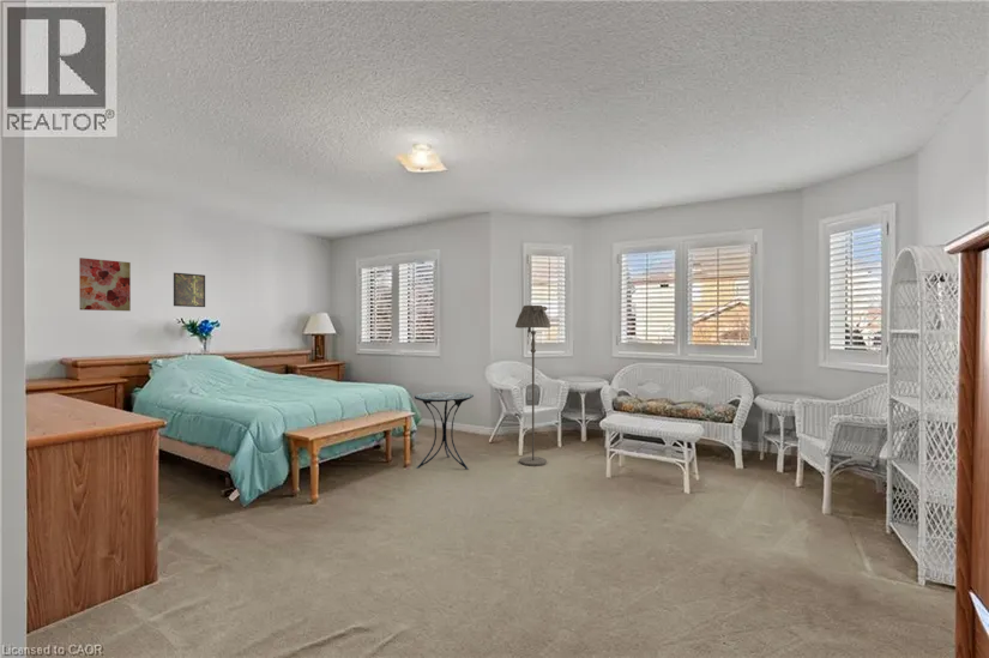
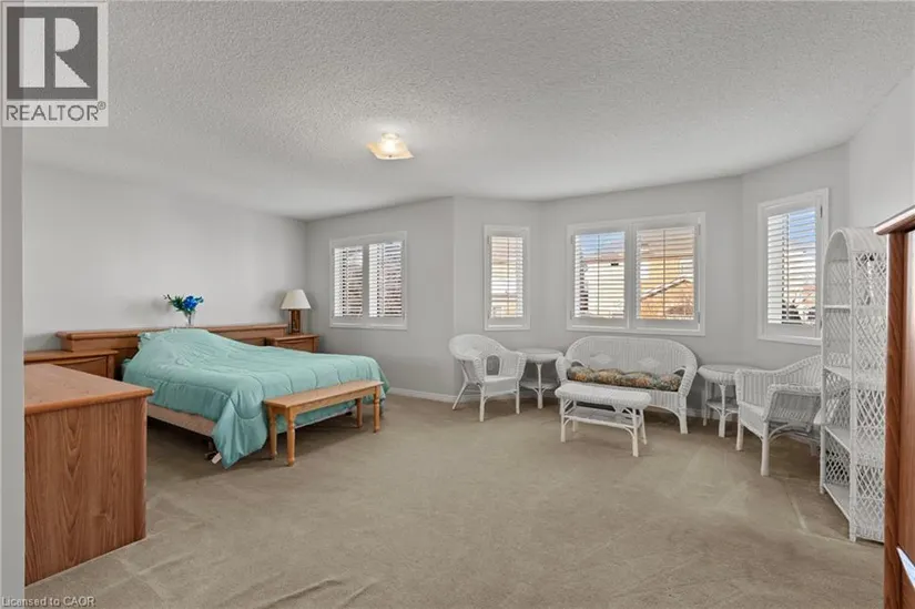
- floor lamp (532, 384)
- wall art (105, 285)
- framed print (189, 290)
- side table (444, 429)
